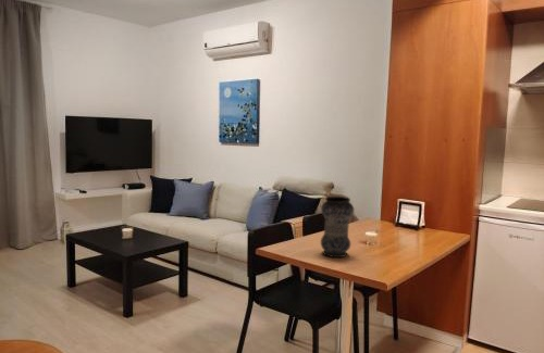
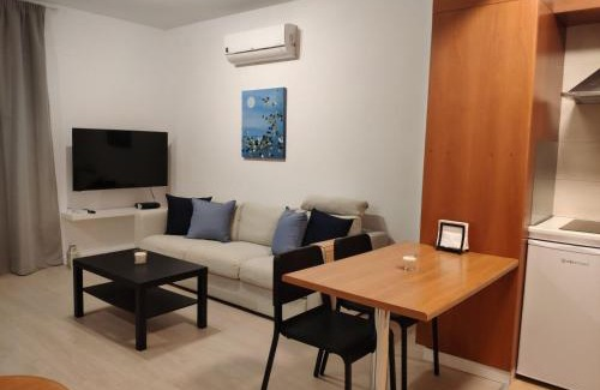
- vase (336, 226)
